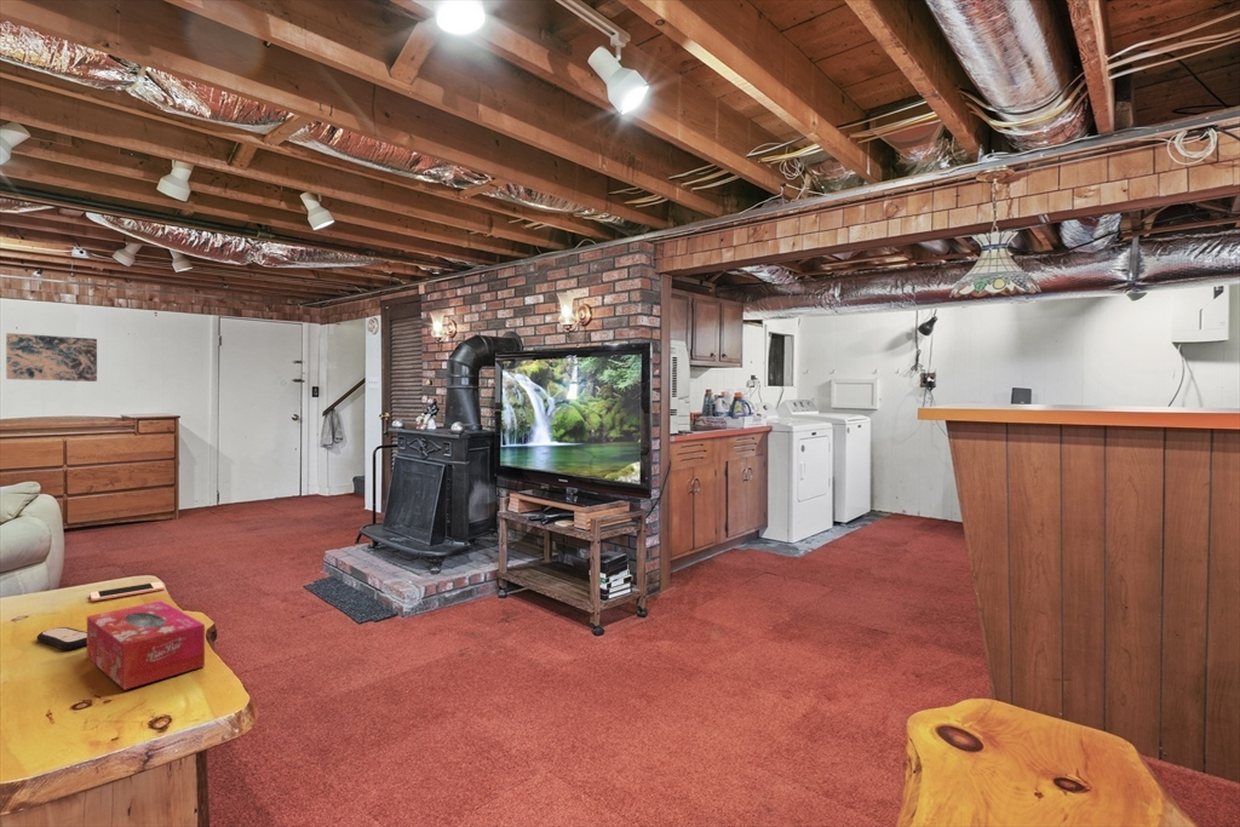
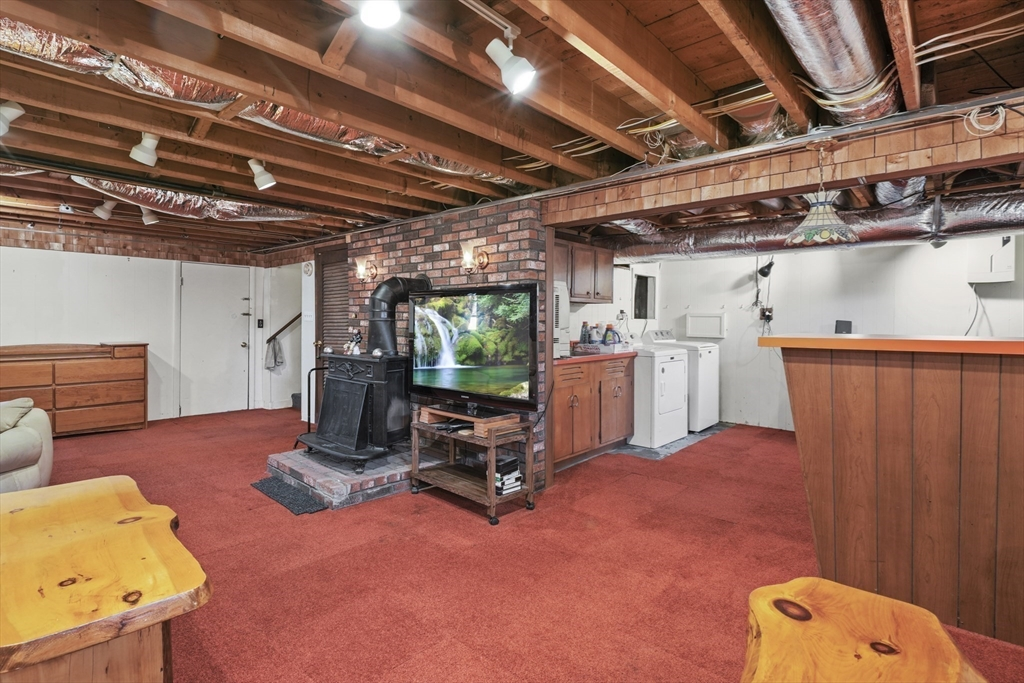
- tissue box (144, 641)
- remote control (65, 637)
- wall art (53, 357)
- cell phone (127, 591)
